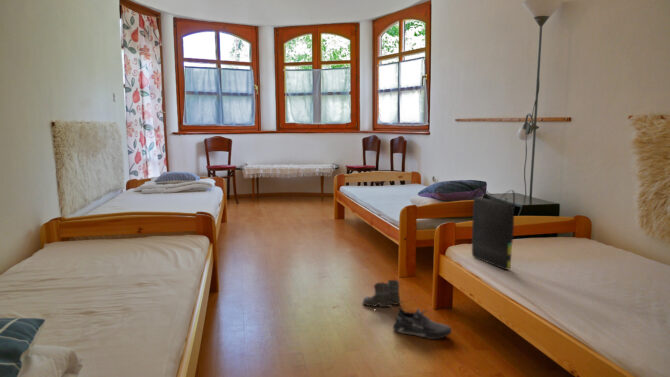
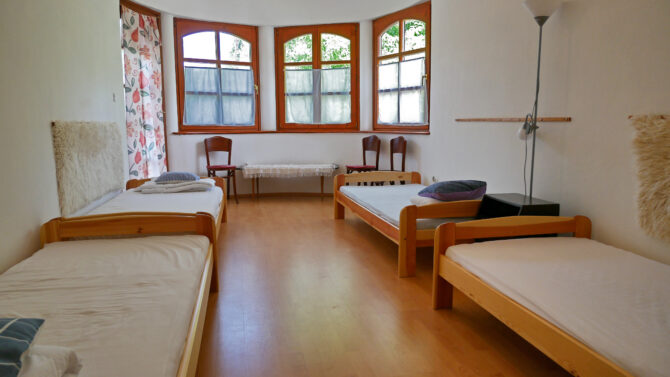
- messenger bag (491, 225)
- shoe (421, 321)
- boots (384, 291)
